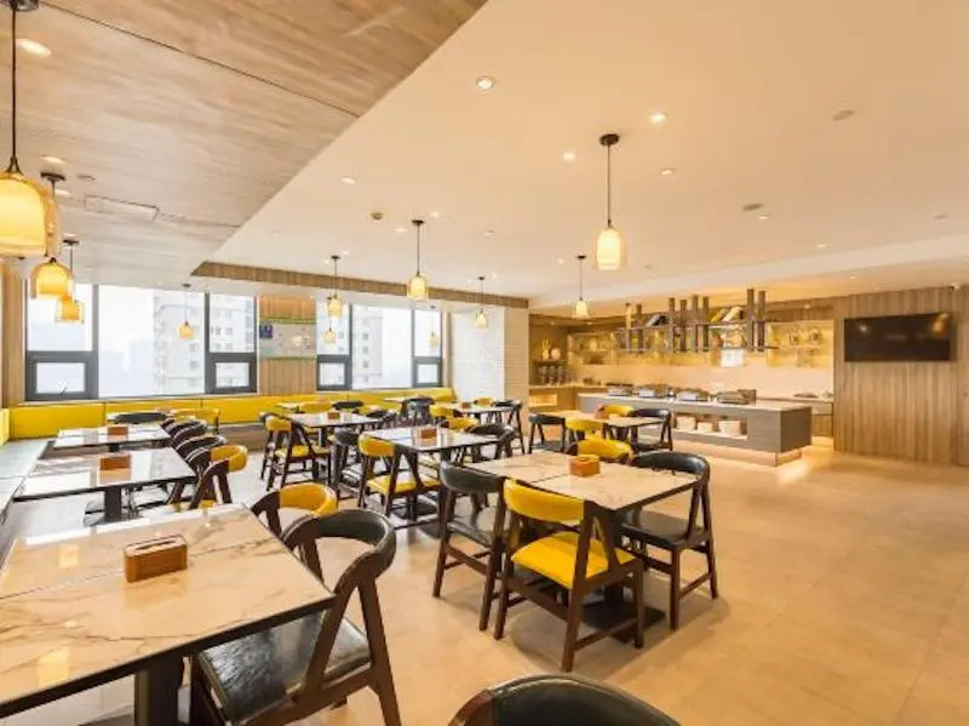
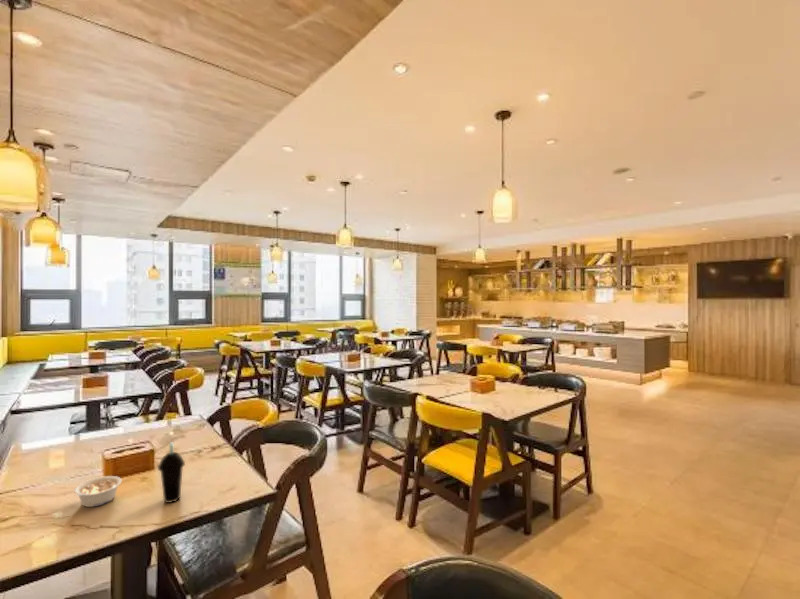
+ cup (171, 471)
+ legume (98, 491)
